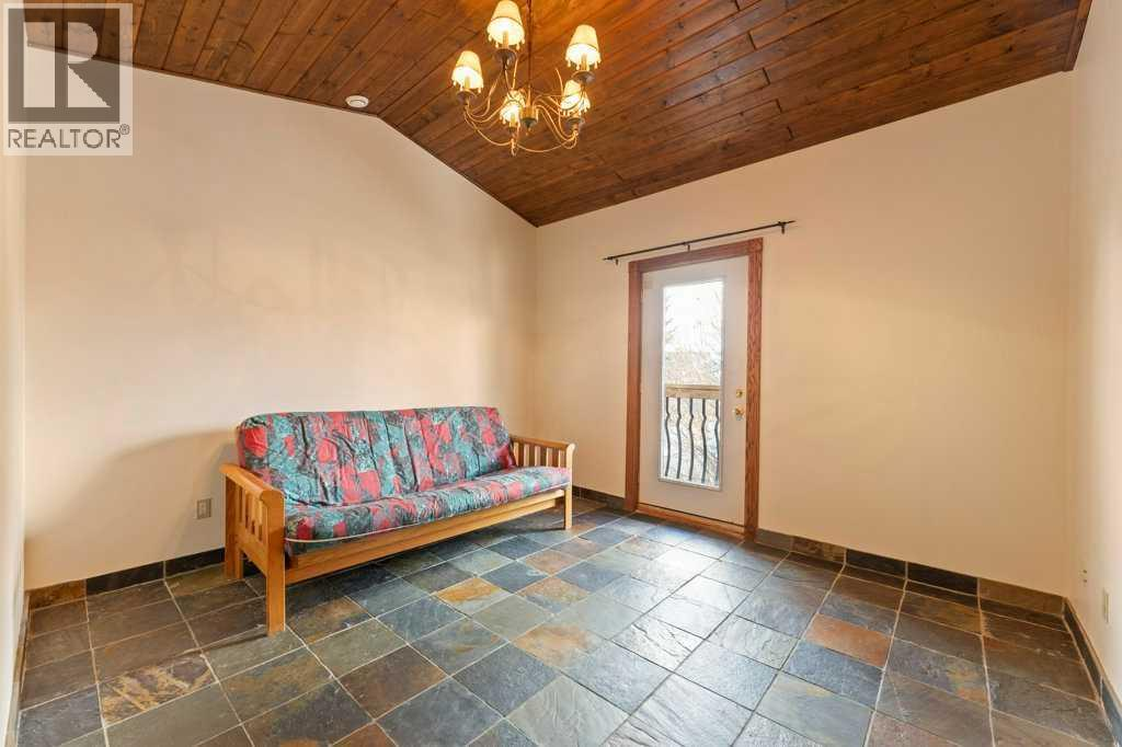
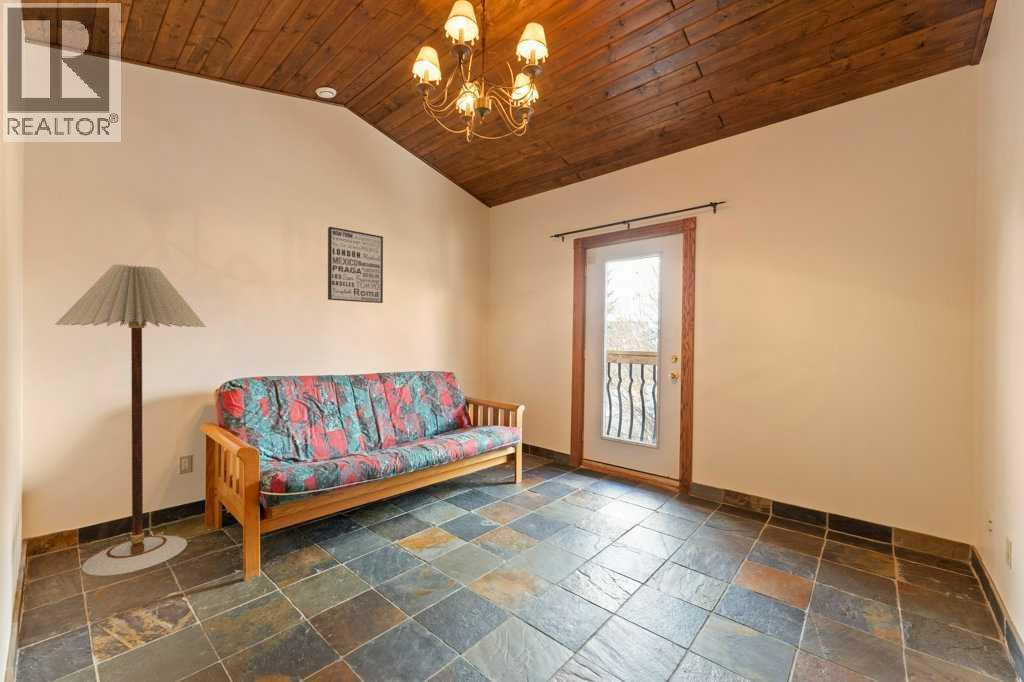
+ wall art (356, 266)
+ floor lamp (137, 411)
